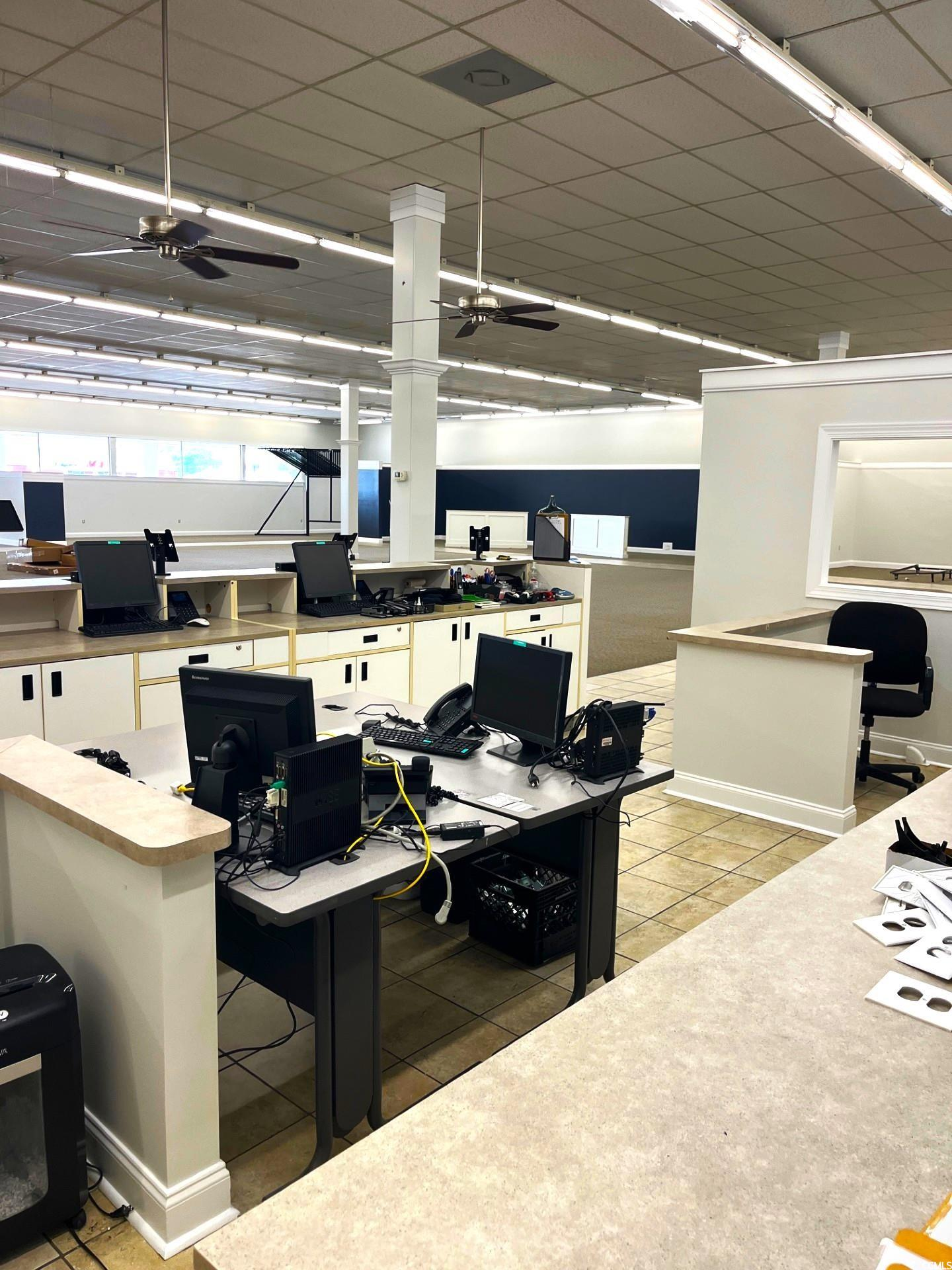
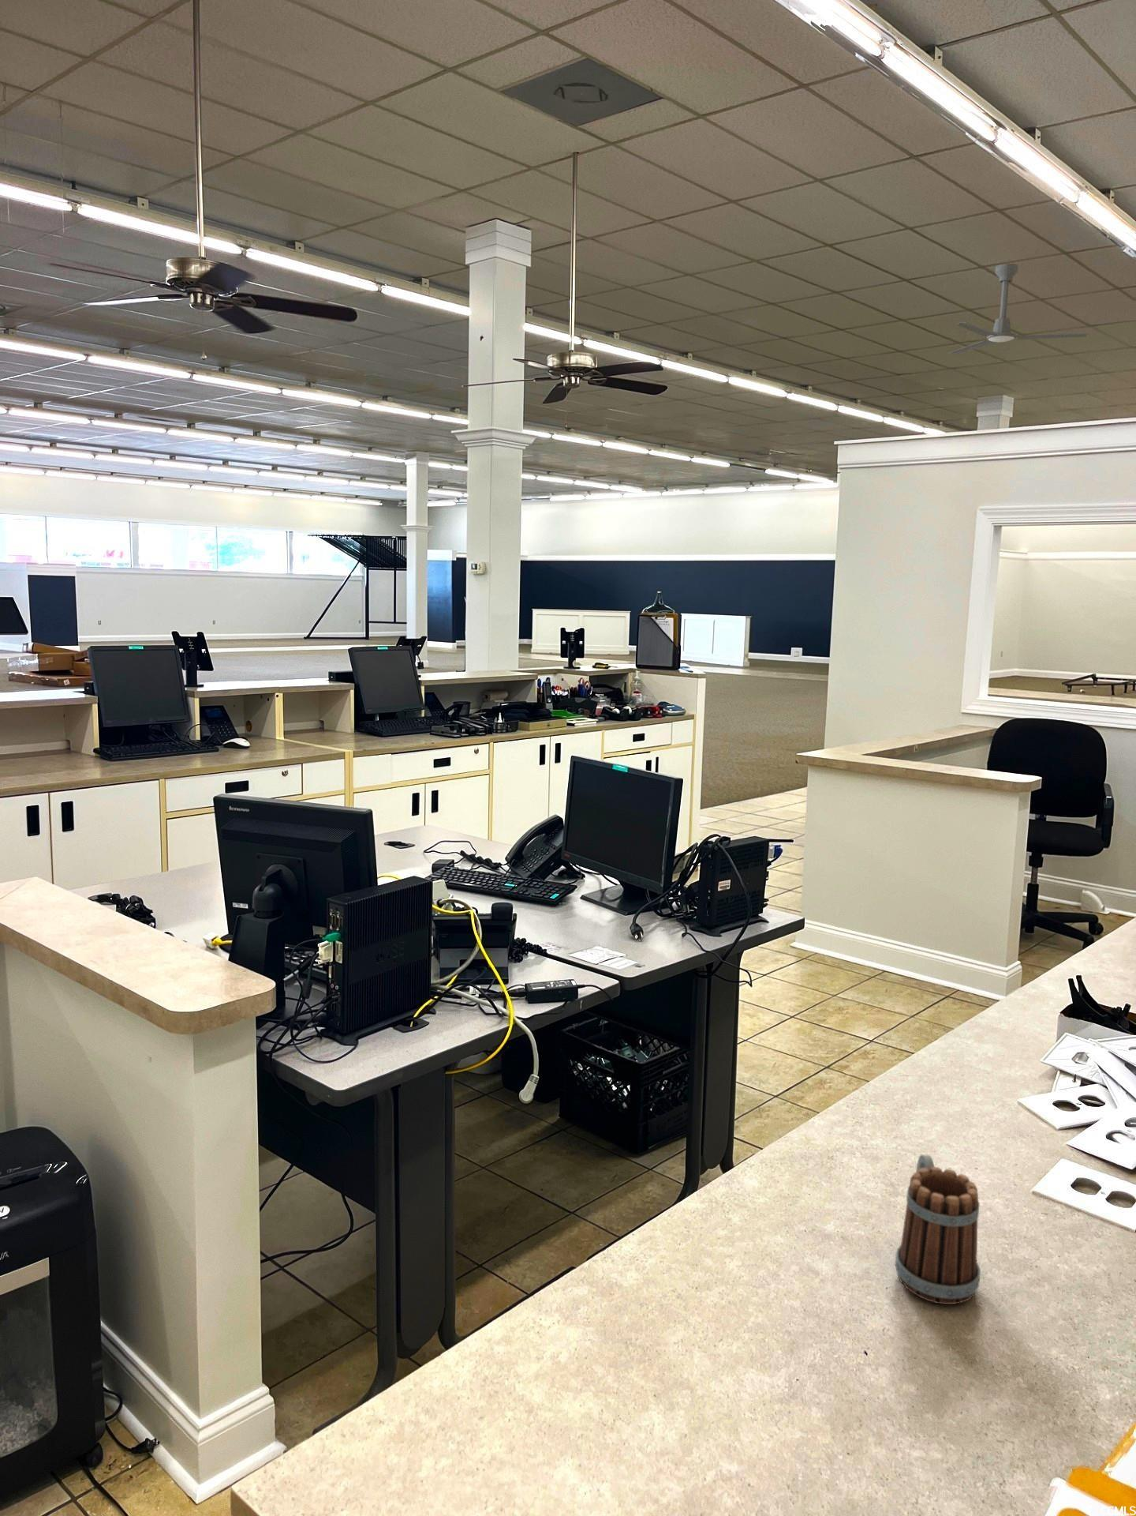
+ mug (934, 1224)
+ ceiling fan (1007, 302)
